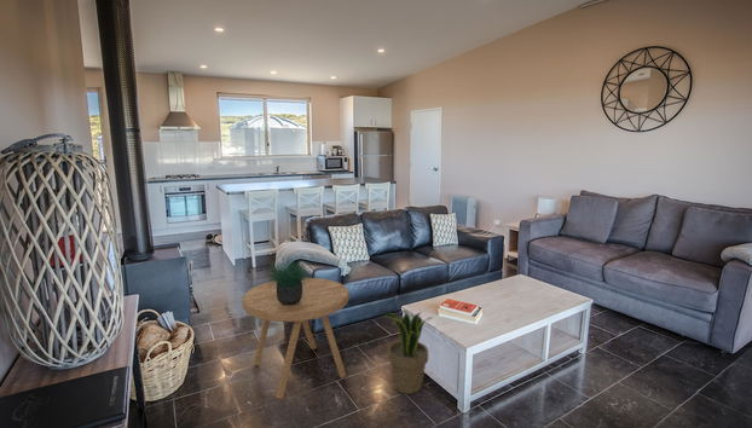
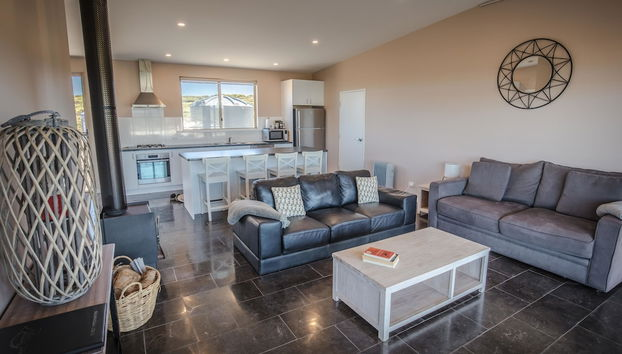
- side table (297, 331)
- potted plant (289, 273)
- potted plant (406, 349)
